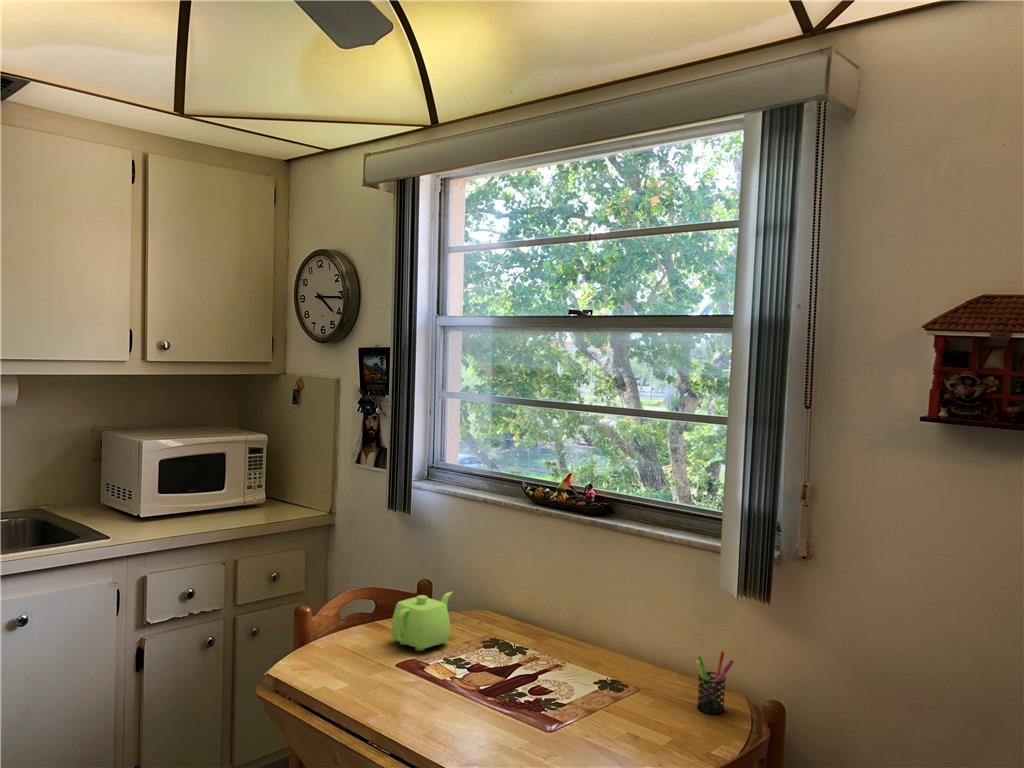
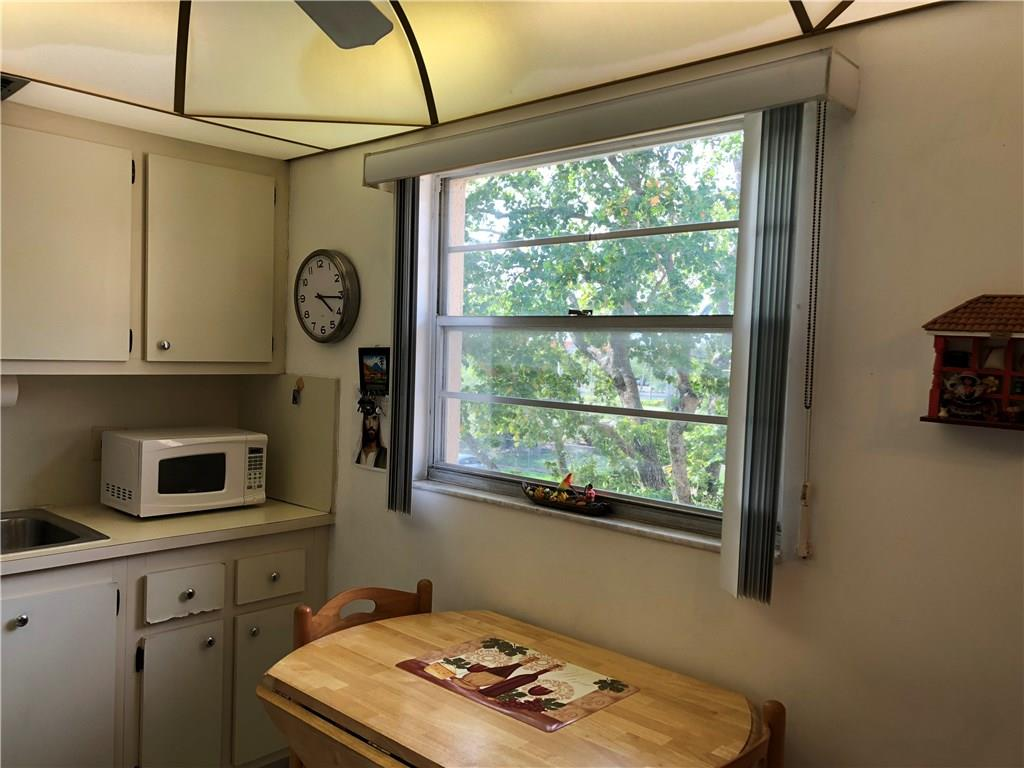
- pen holder (710, 679)
- teapot (425, 618)
